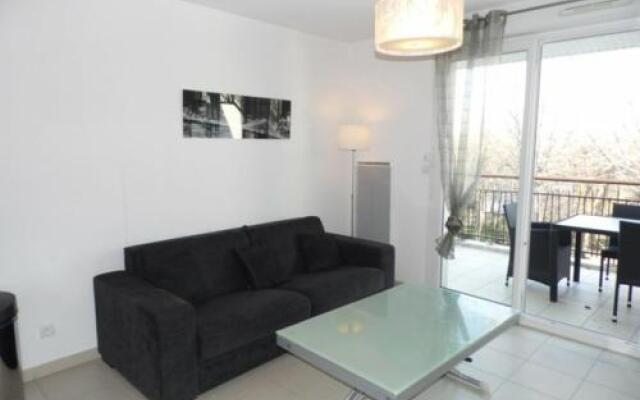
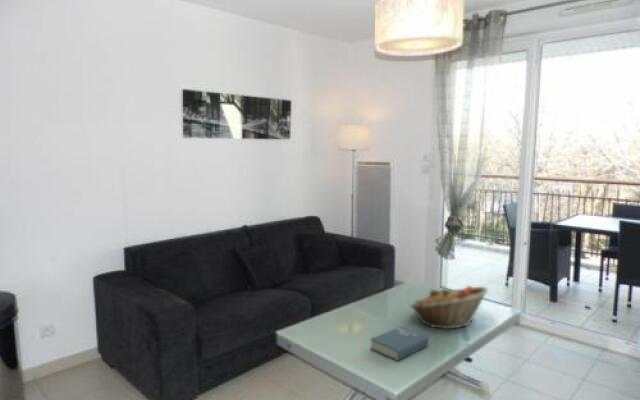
+ book (399, 342)
+ fruit basket (449, 303)
